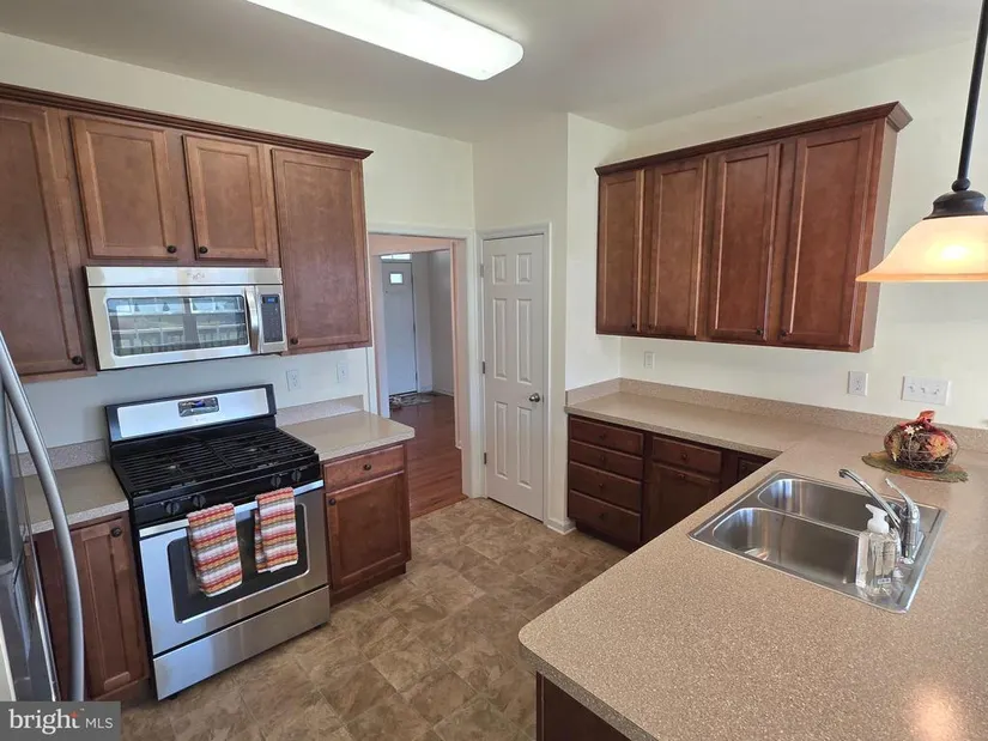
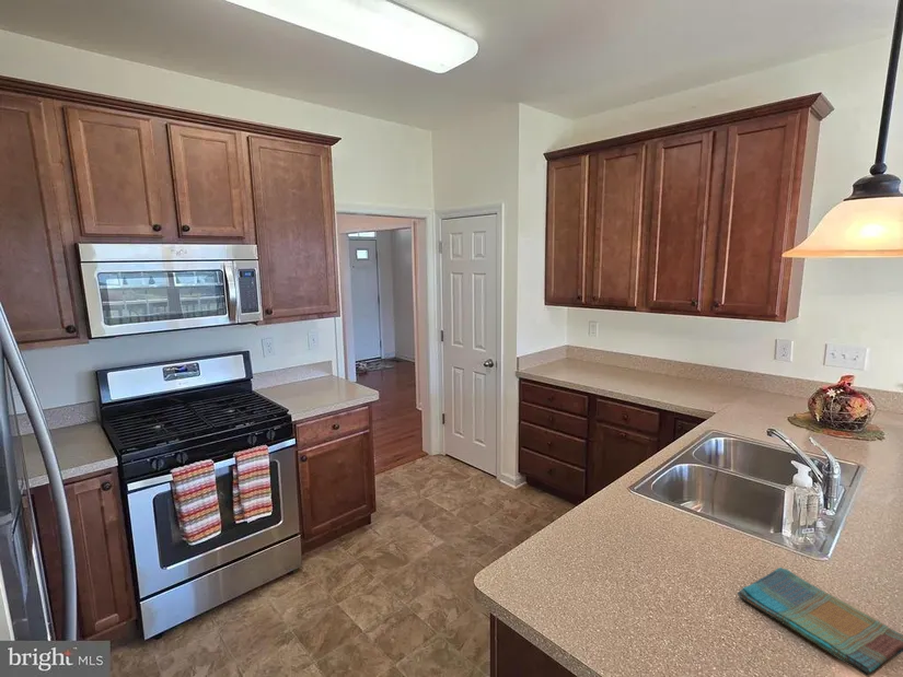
+ dish towel (819, 614)
